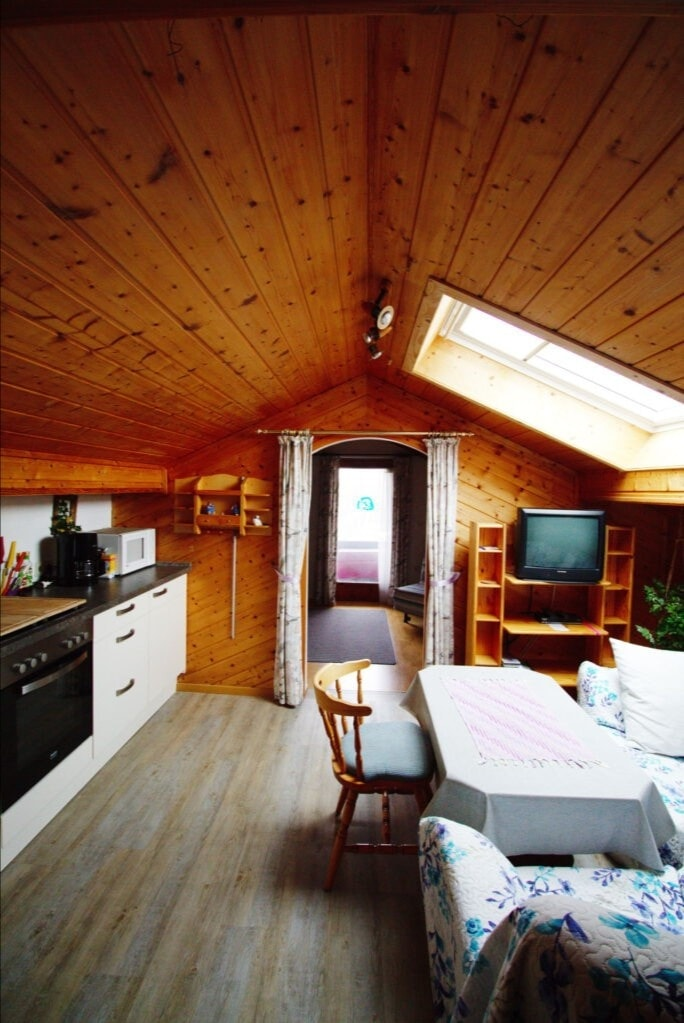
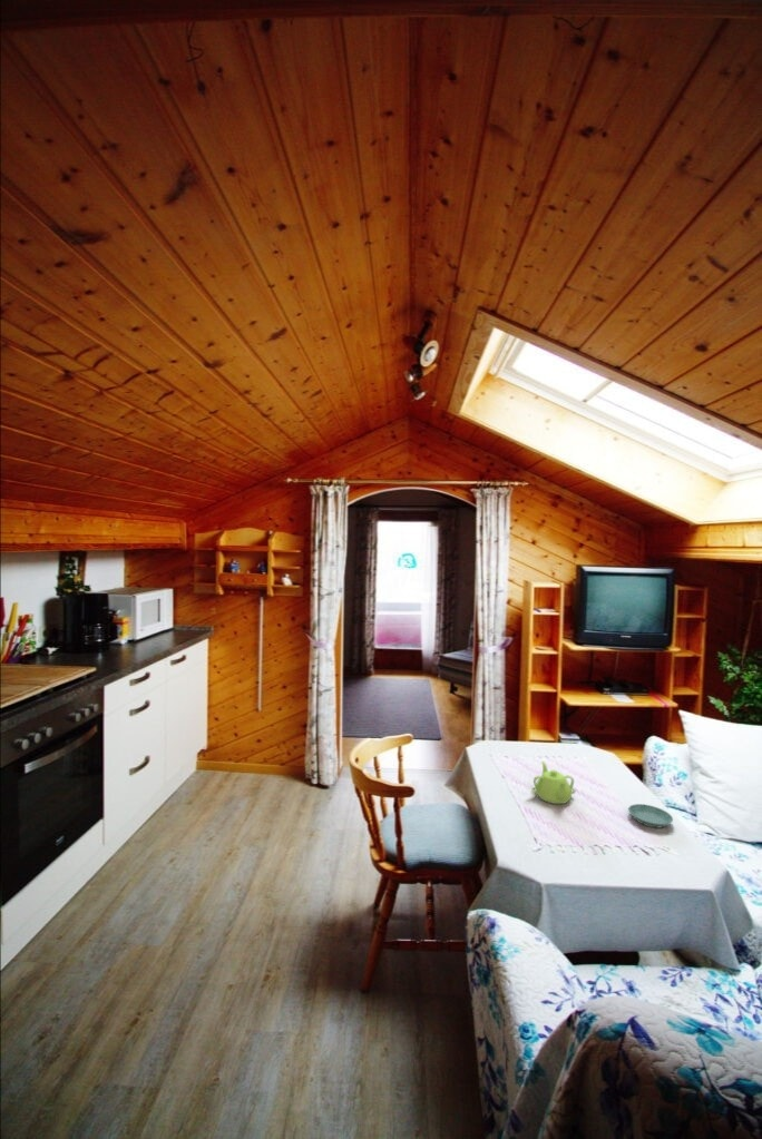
+ saucer (649, 816)
+ teapot (553, 783)
